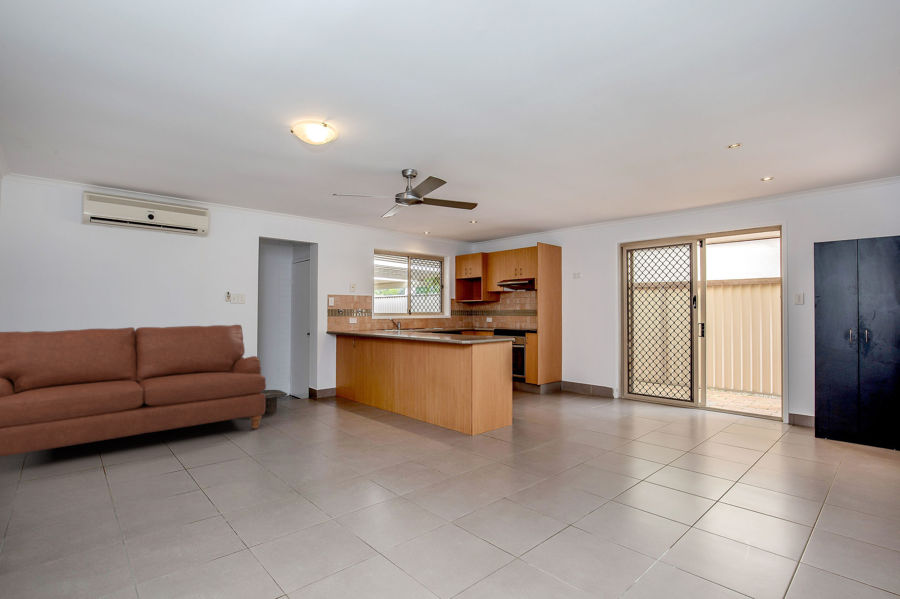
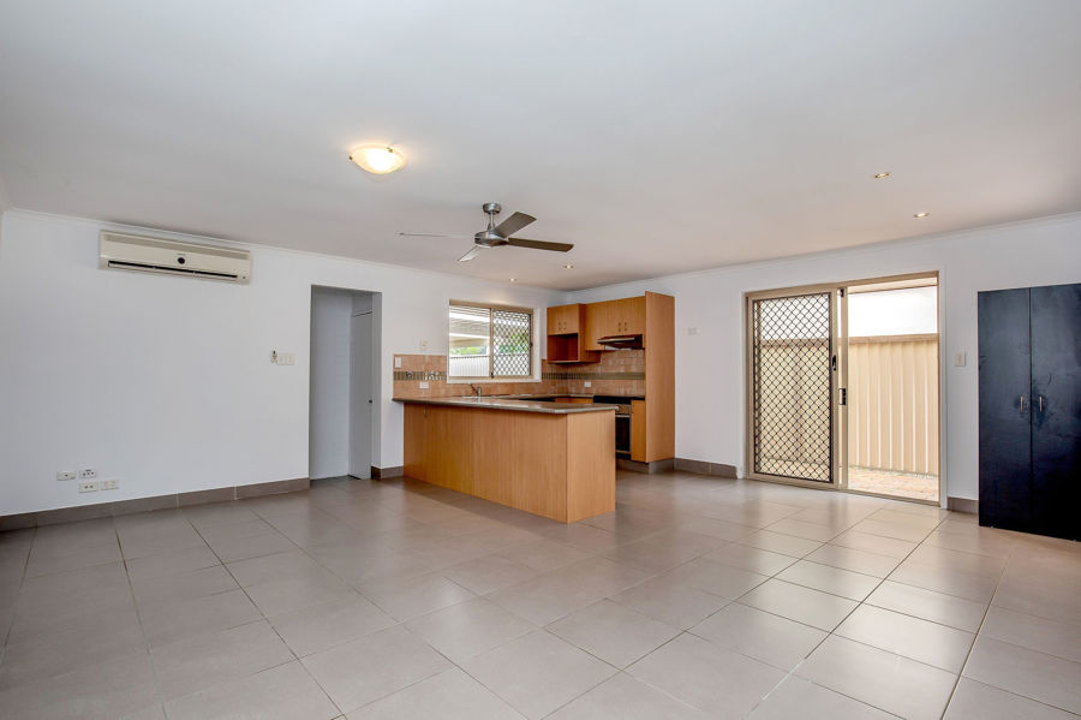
- sofa (137, 382)
- side table (269, 402)
